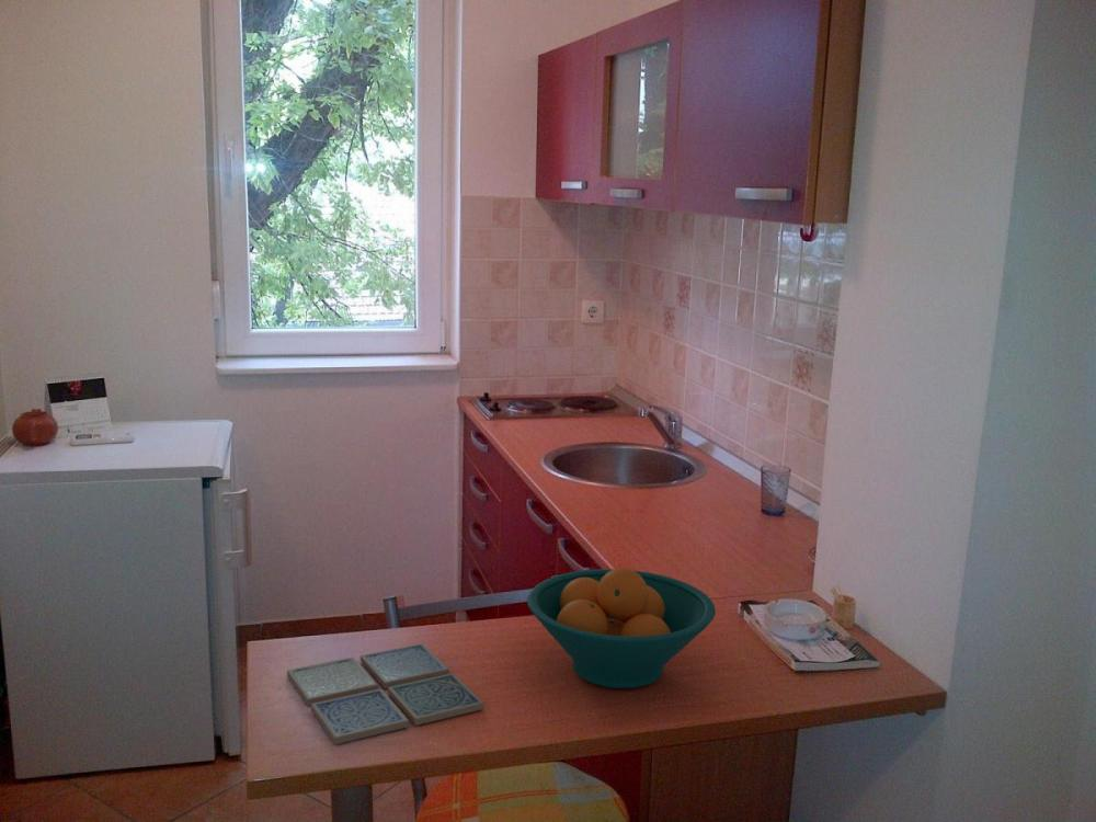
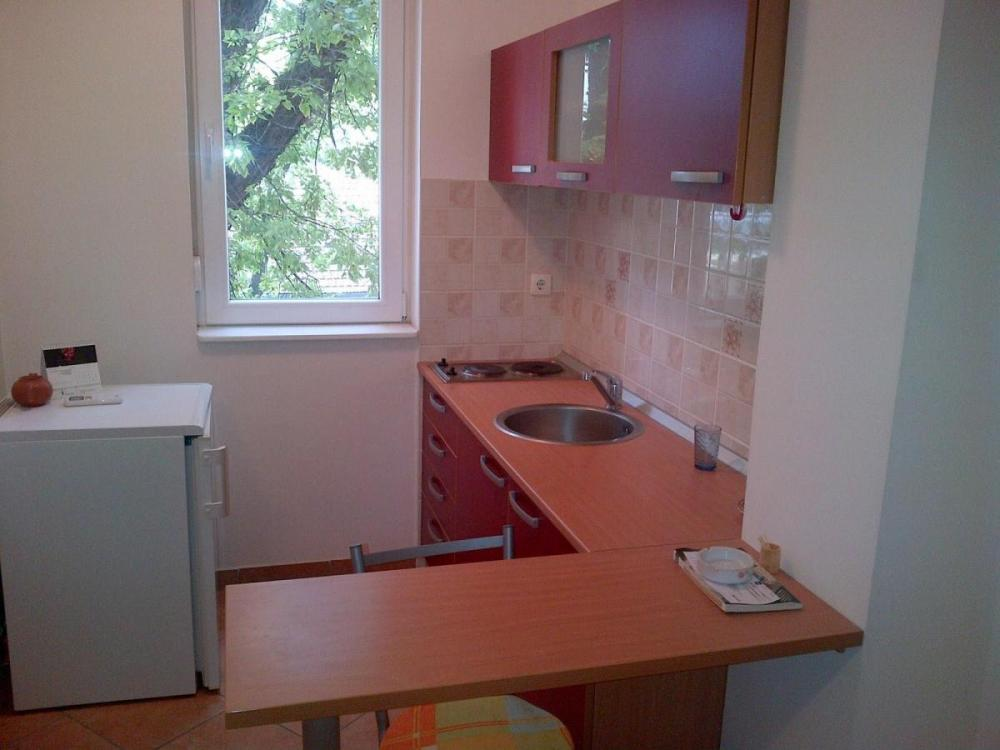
- fruit bowl (619, 619)
- drink coaster (381, 689)
